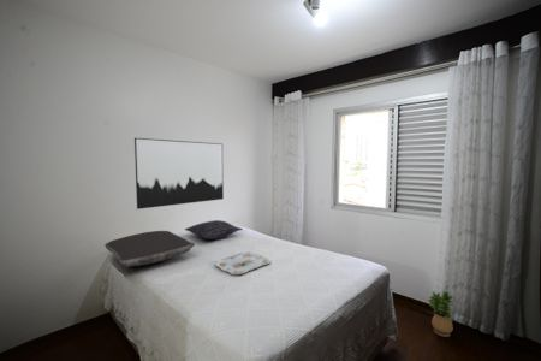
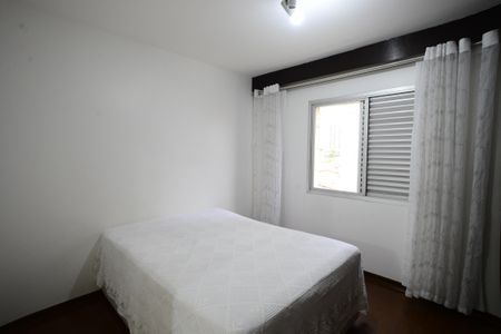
- wall art (184, 172)
- serving tray (243, 262)
- potted plant (440, 309)
- pillow (149, 247)
- pillow (213, 229)
